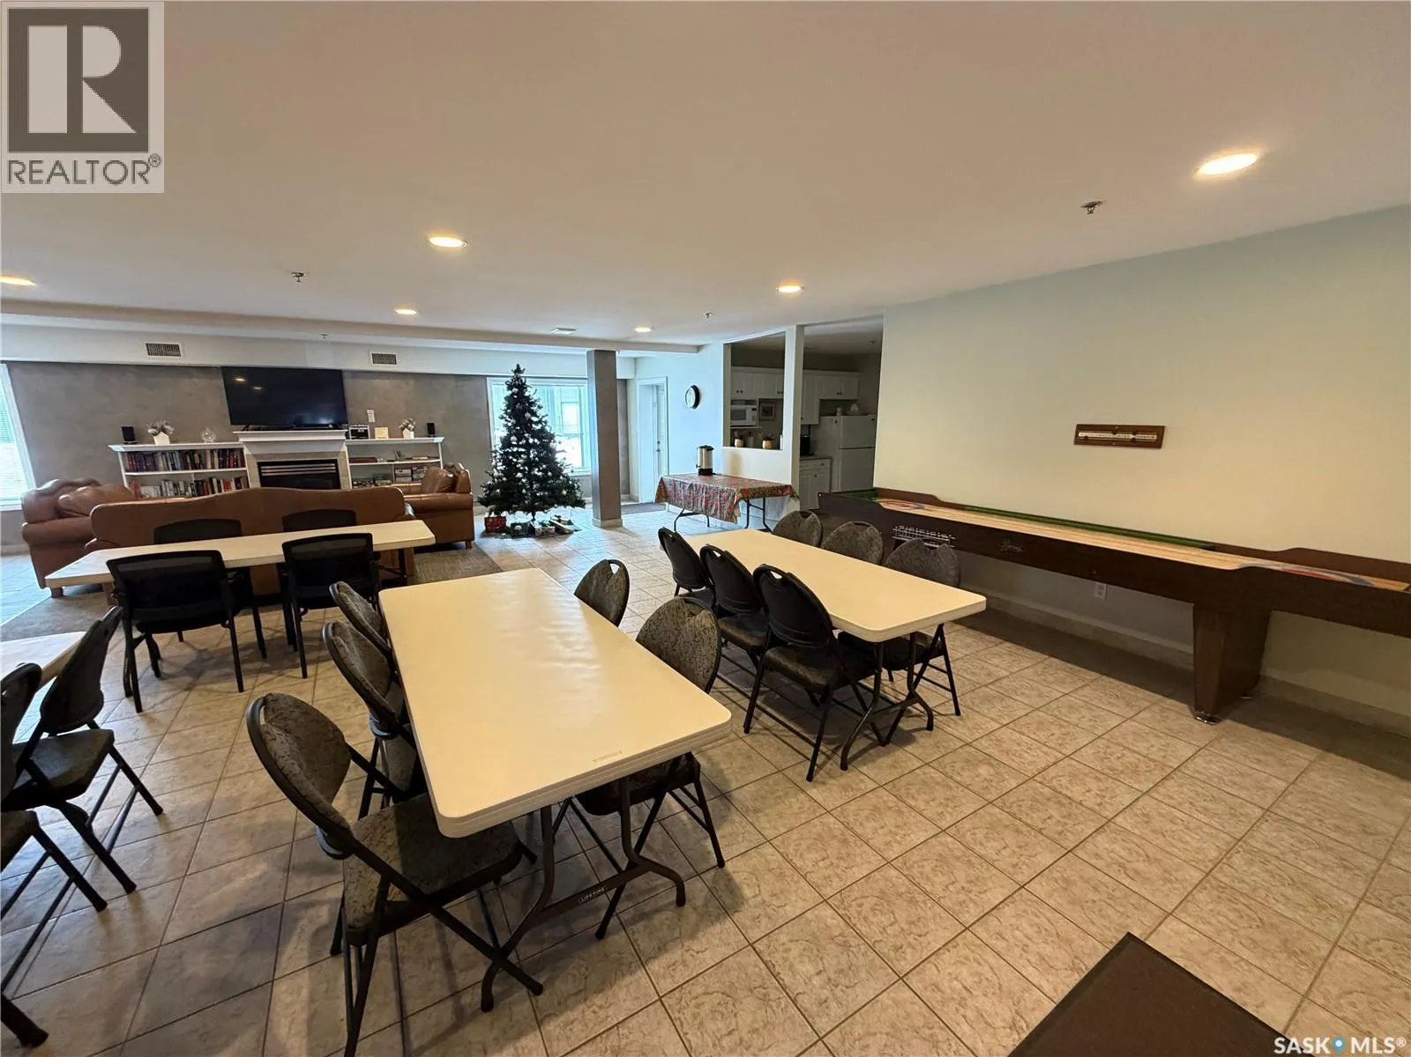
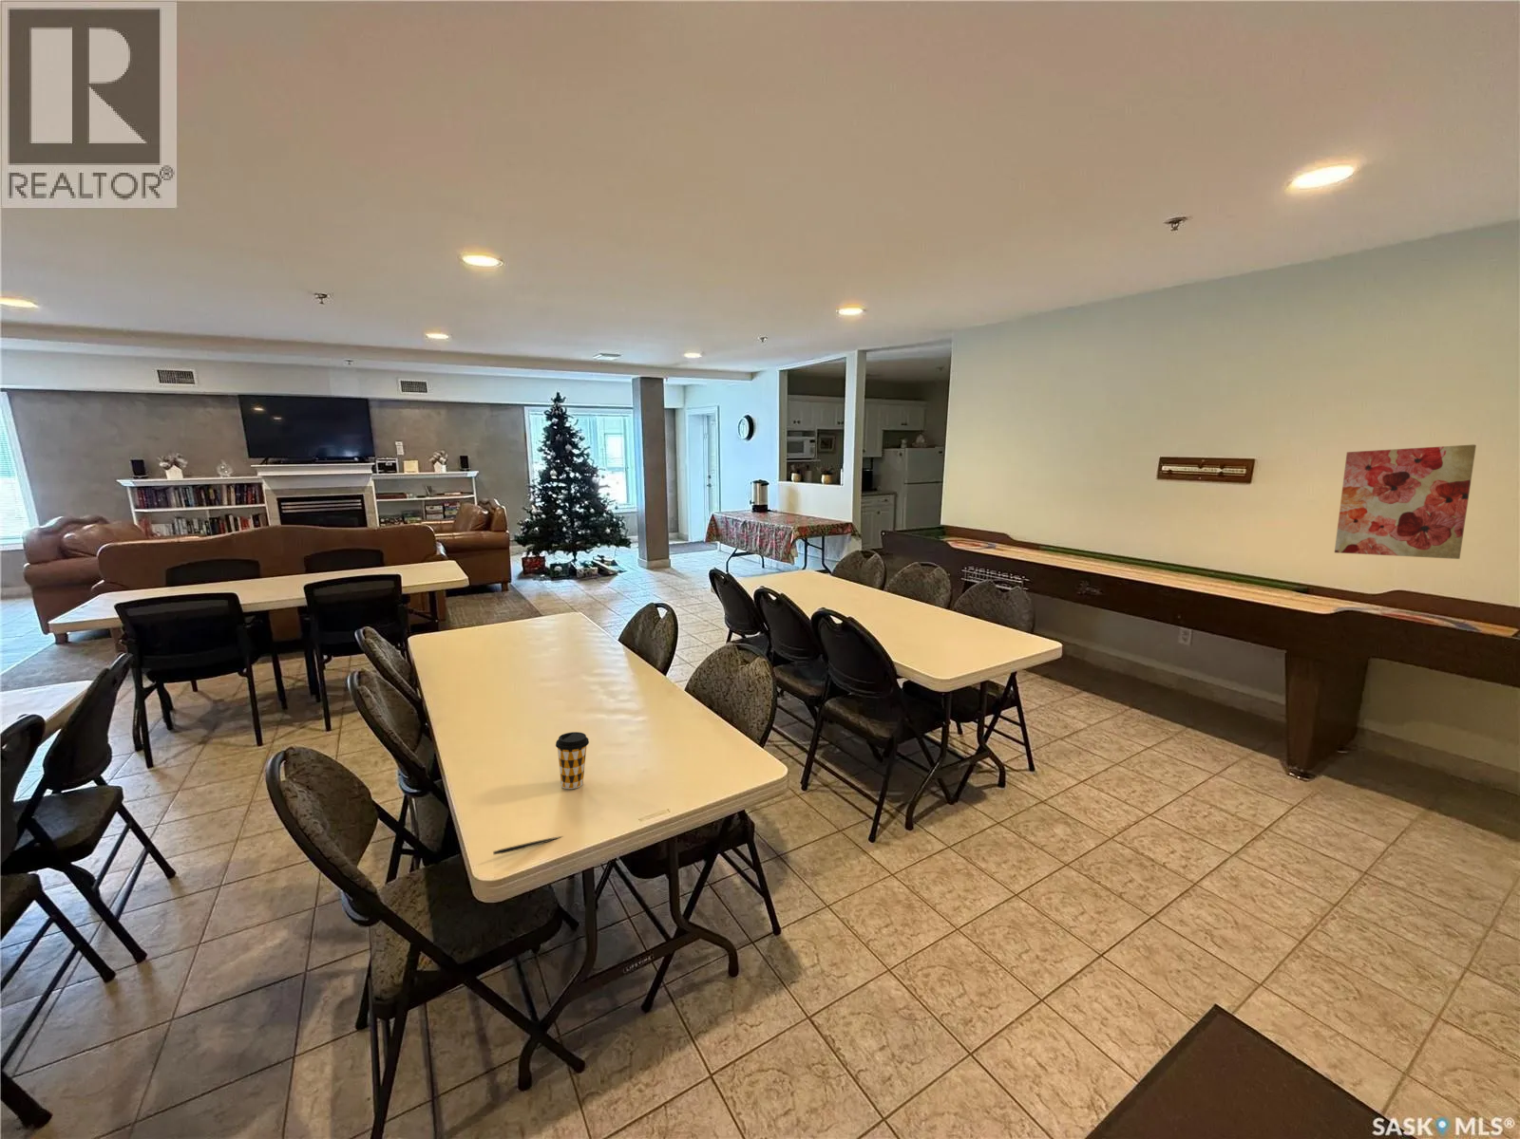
+ pen (530, 843)
+ coffee cup (572, 760)
+ wall art (1400, 502)
